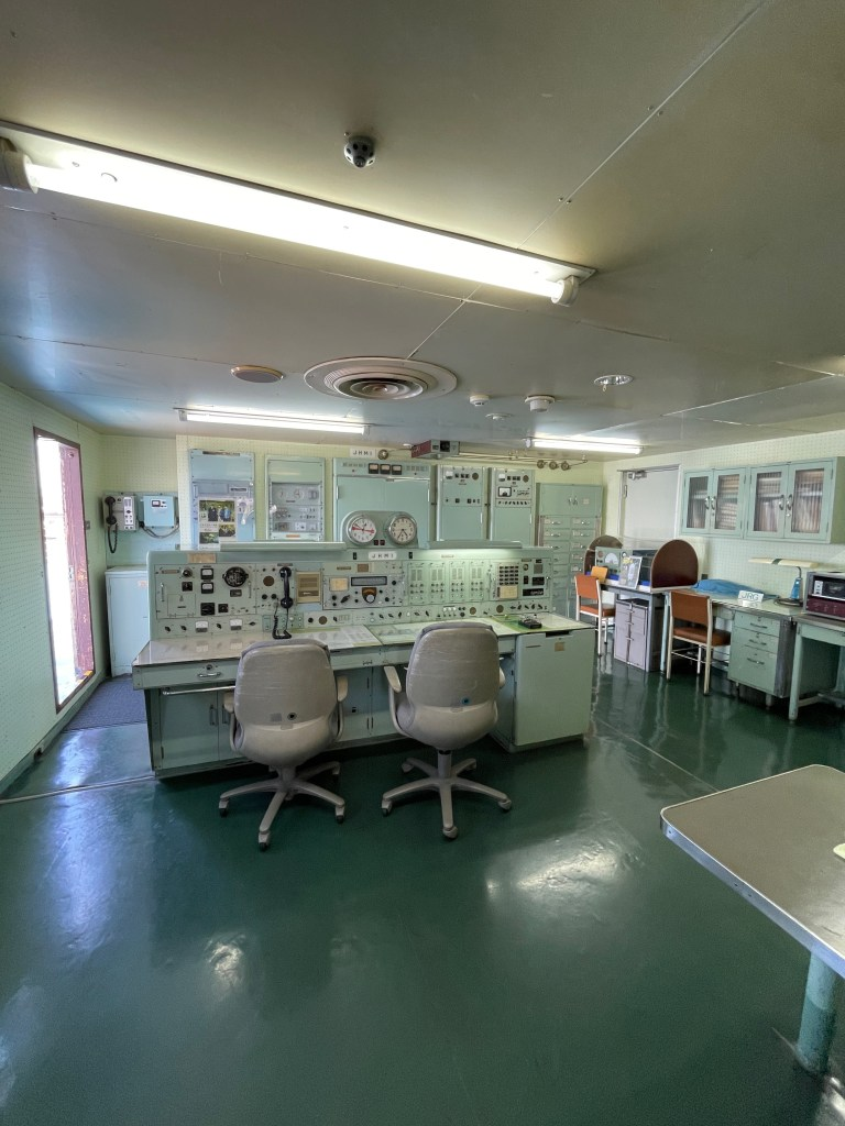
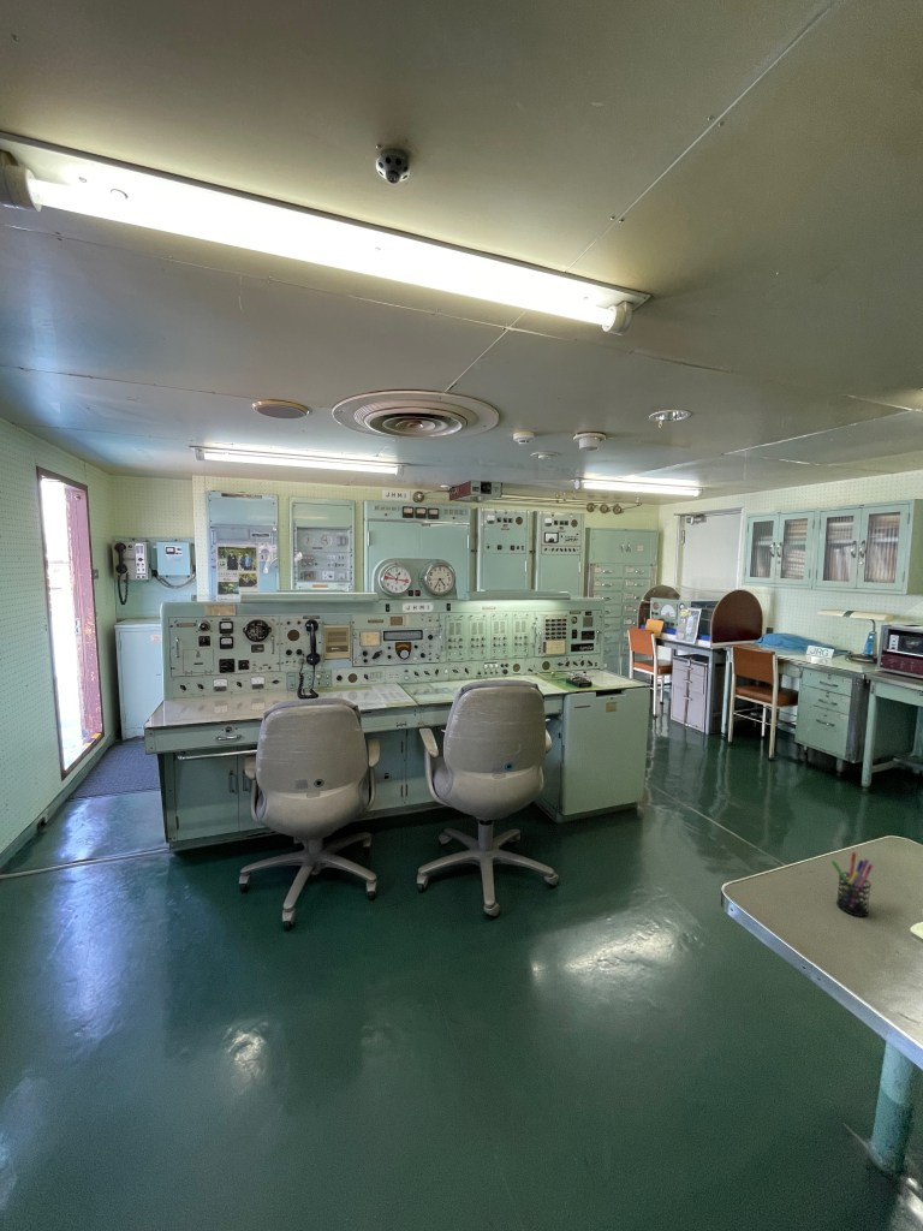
+ pen holder (850, 881)
